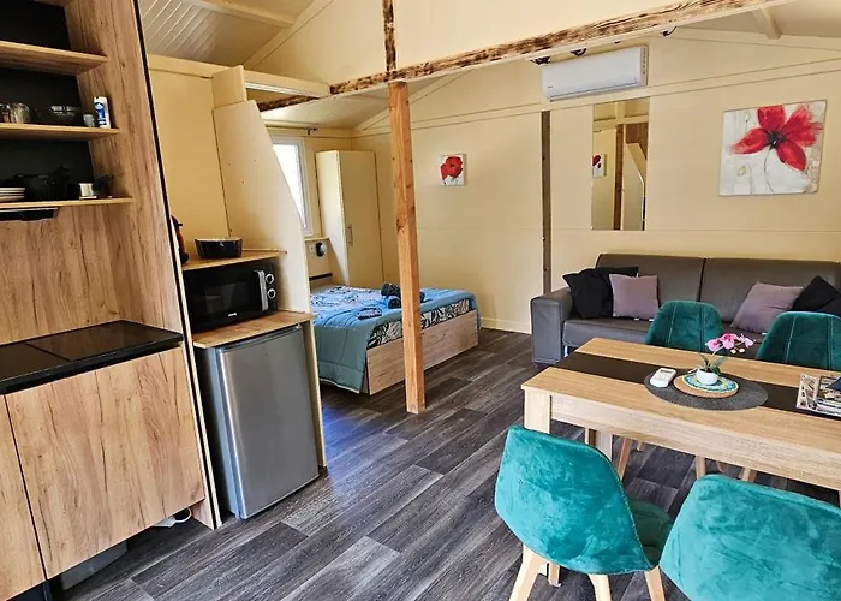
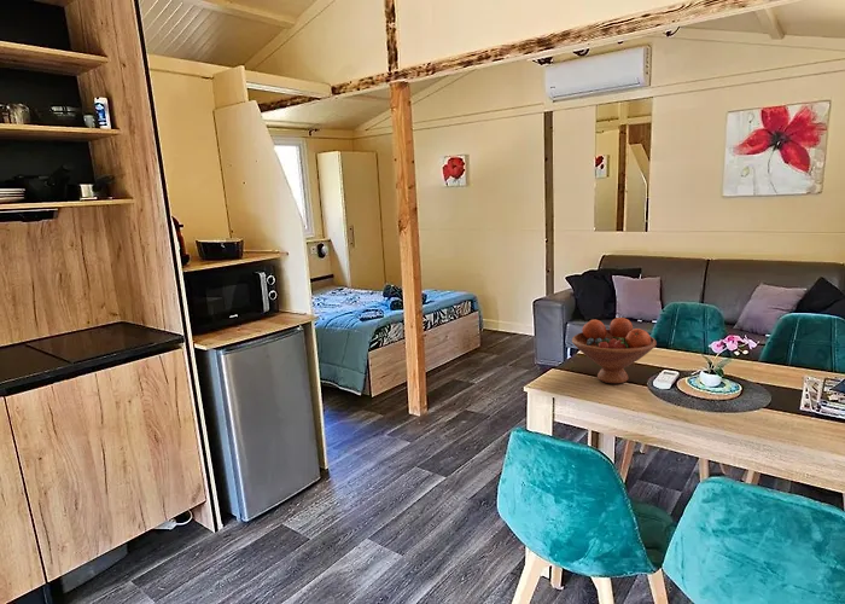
+ fruit bowl (612, 352)
